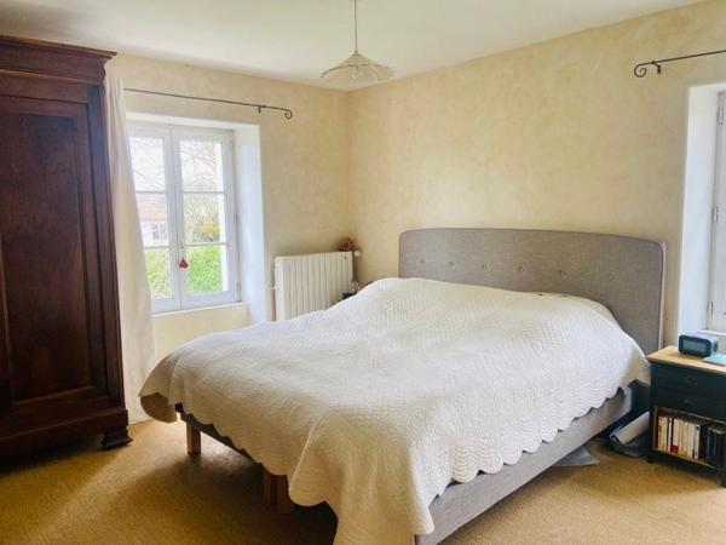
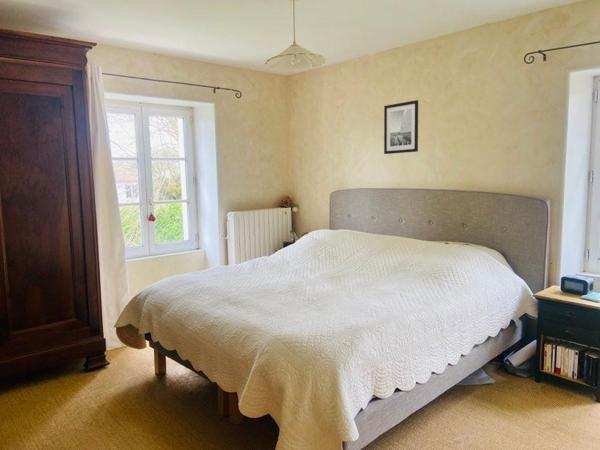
+ wall art (400, 128)
